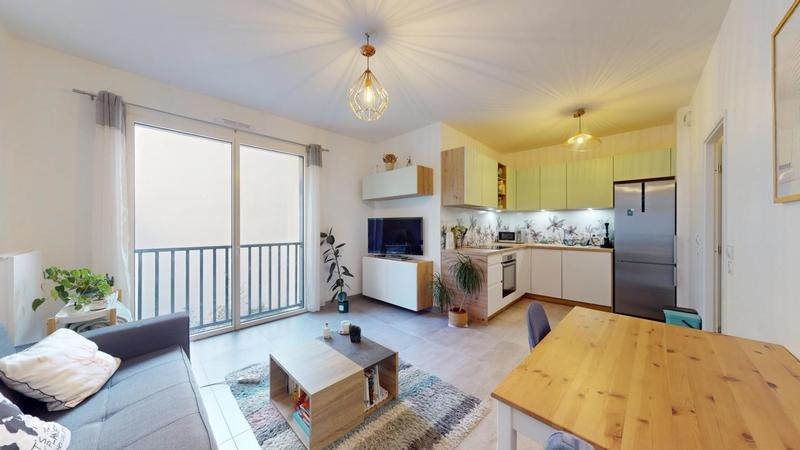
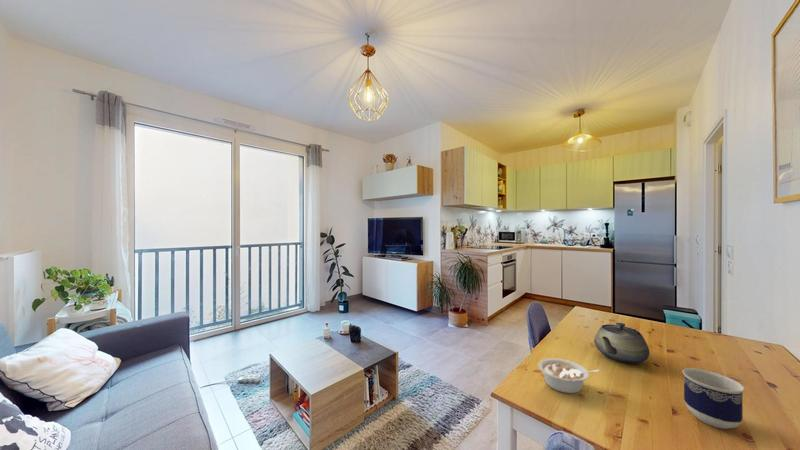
+ teapot (619, 340)
+ cup (713, 397)
+ legume (564, 374)
